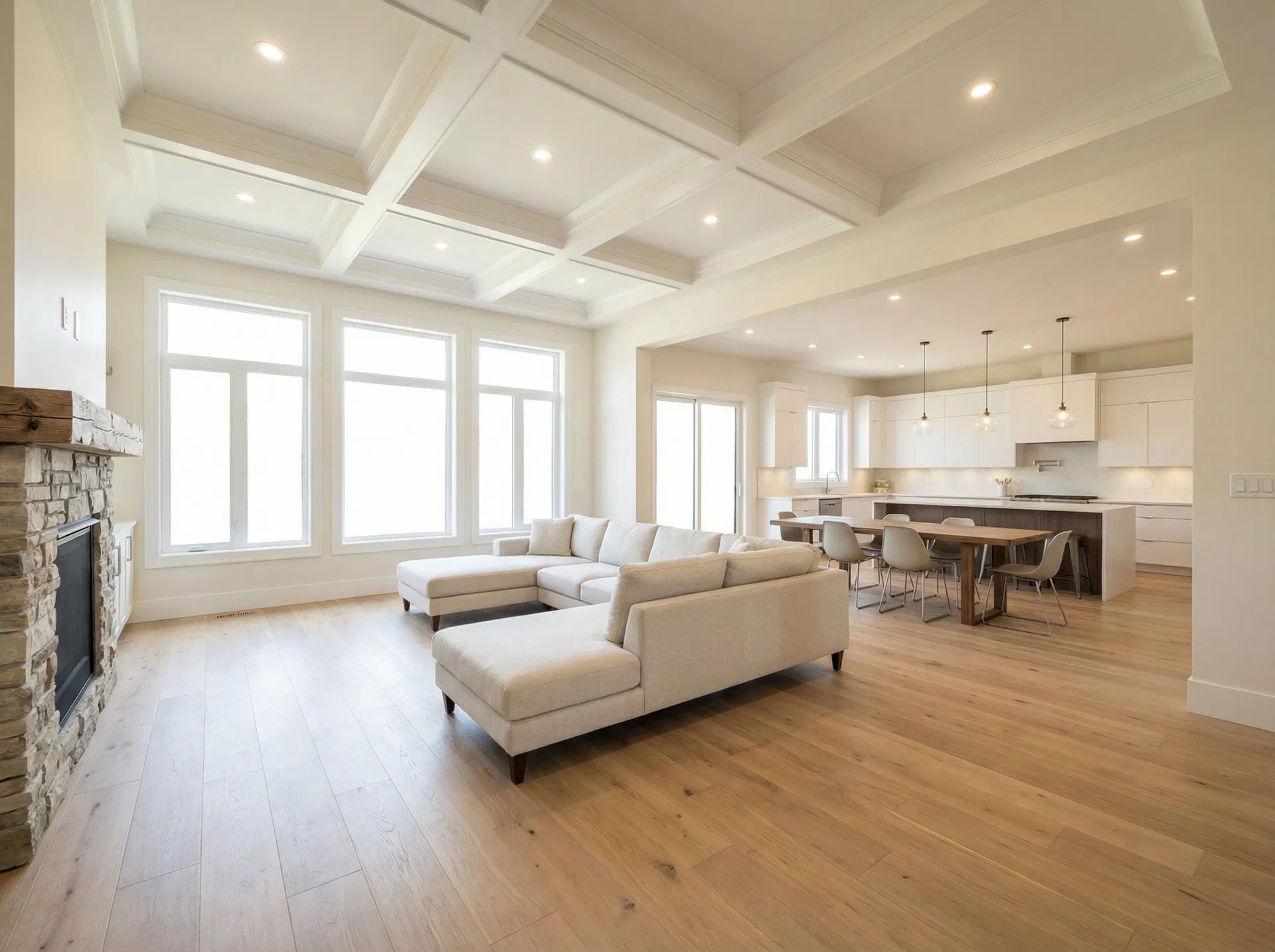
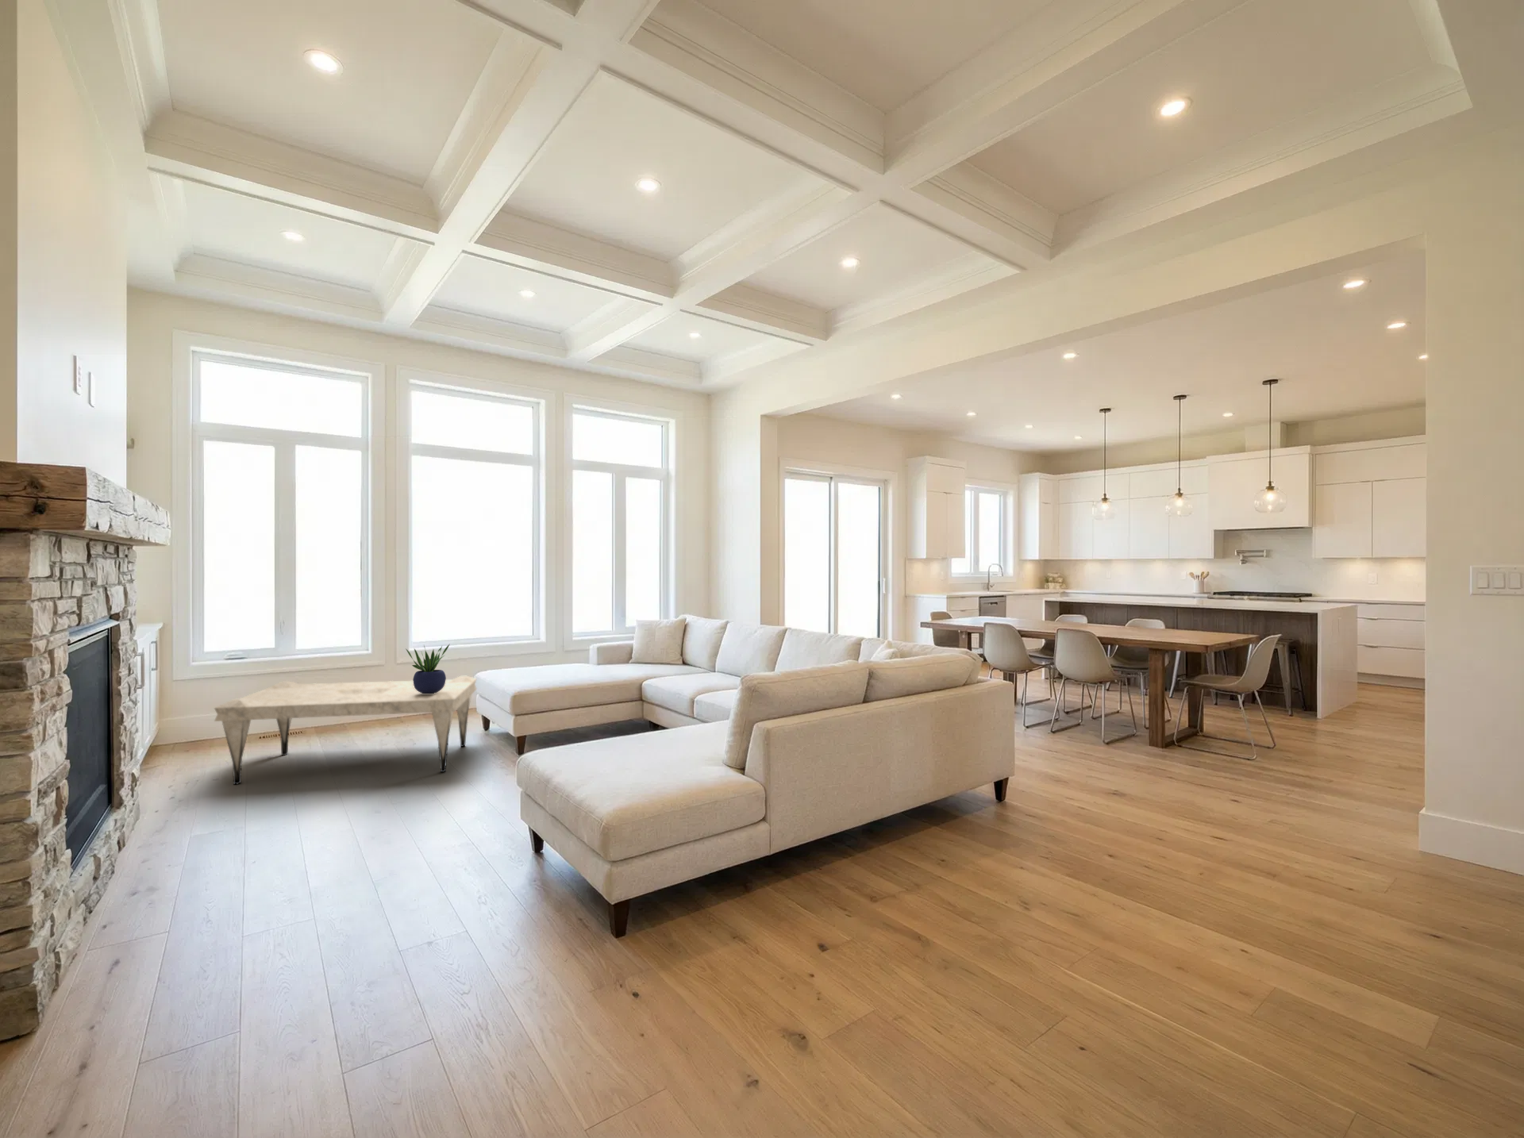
+ potted plant (426, 668)
+ coffee table (360, 715)
